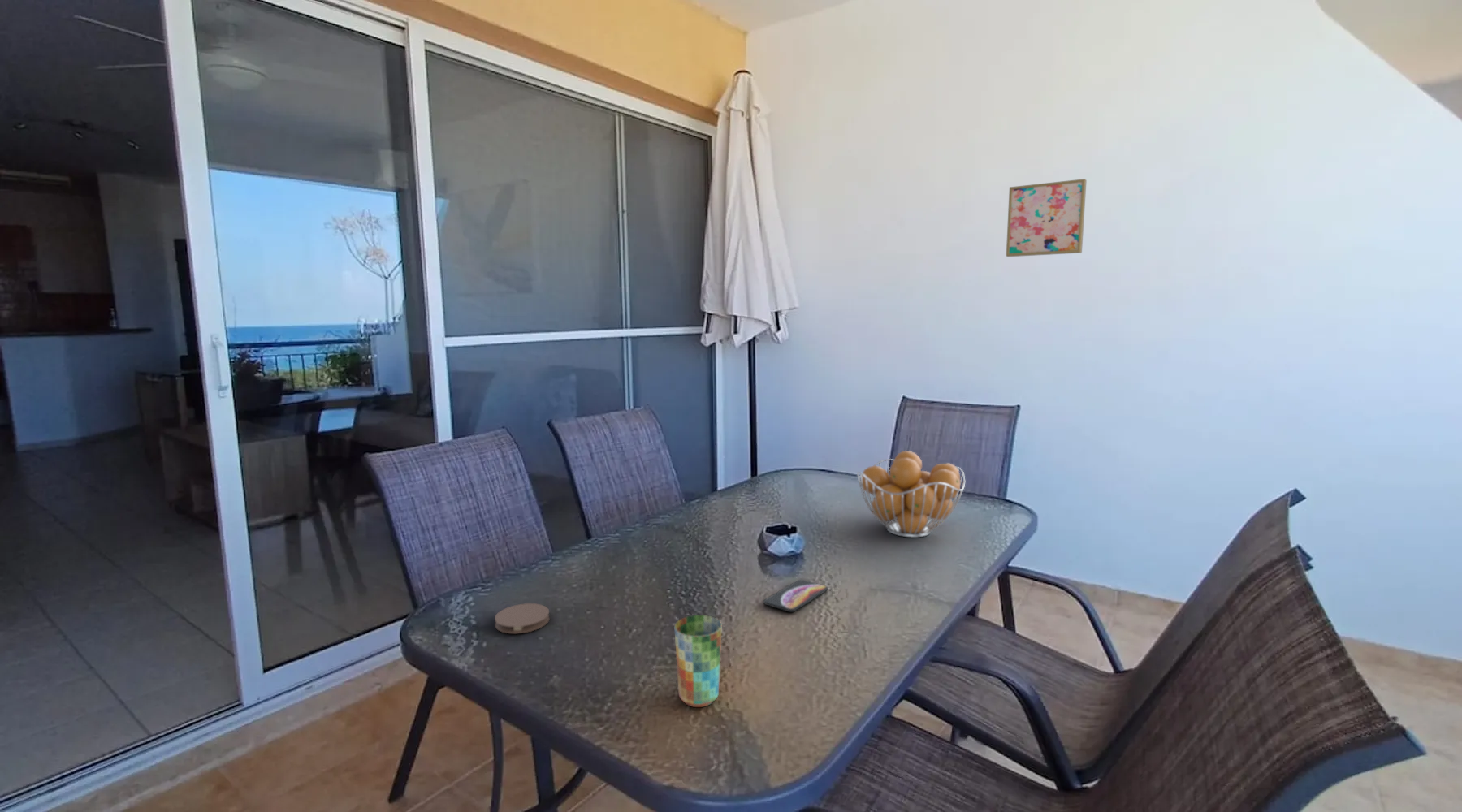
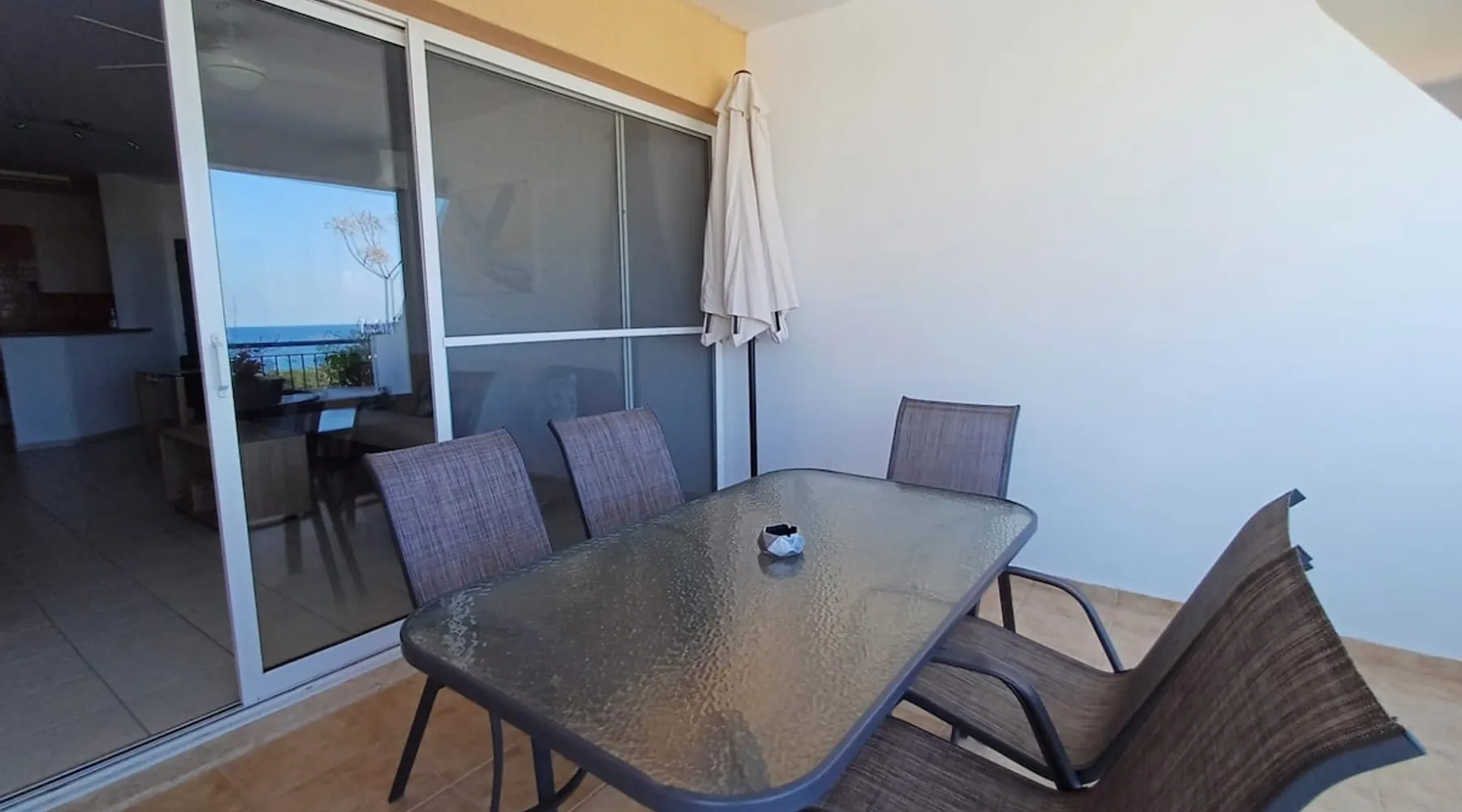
- wall art (1045, 219)
- fruit basket (910, 493)
- coaster (522, 618)
- cup (699, 662)
- smartphone (796, 594)
